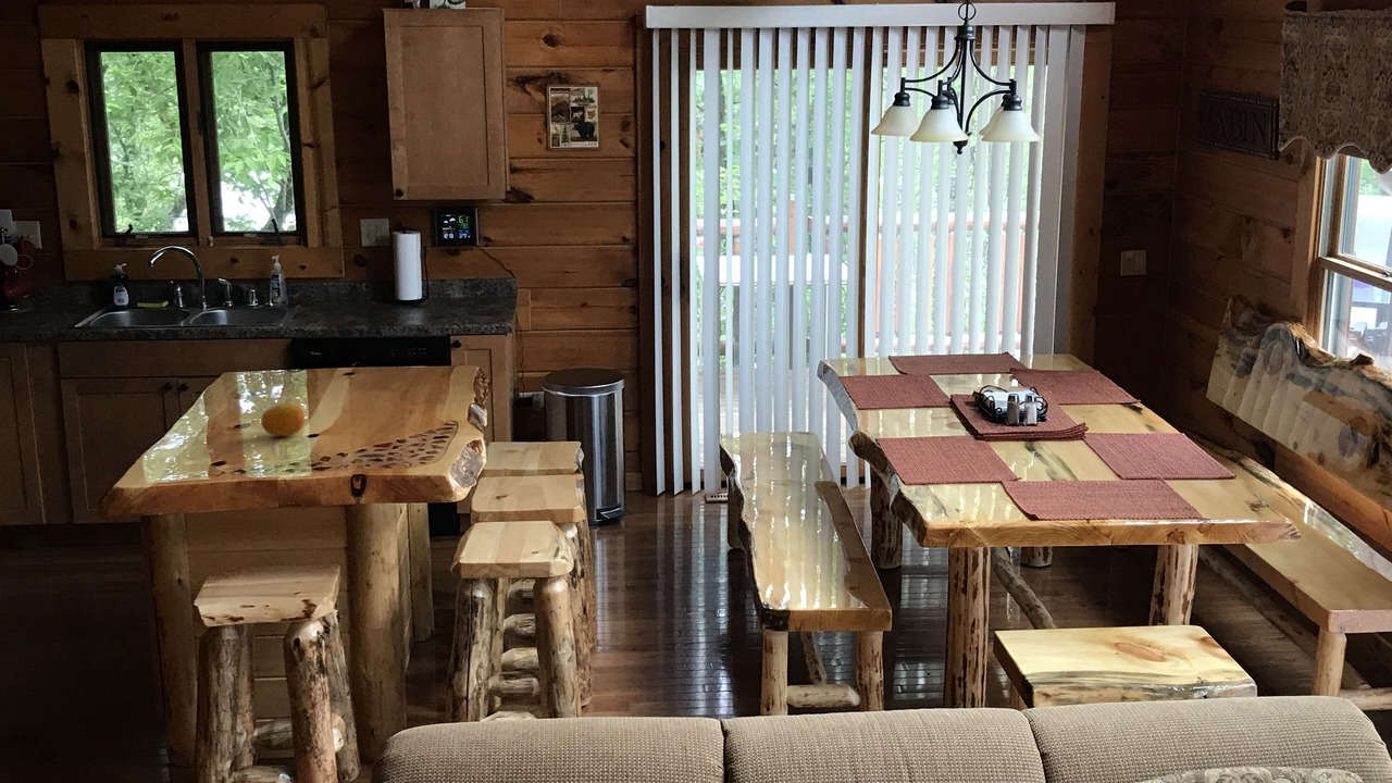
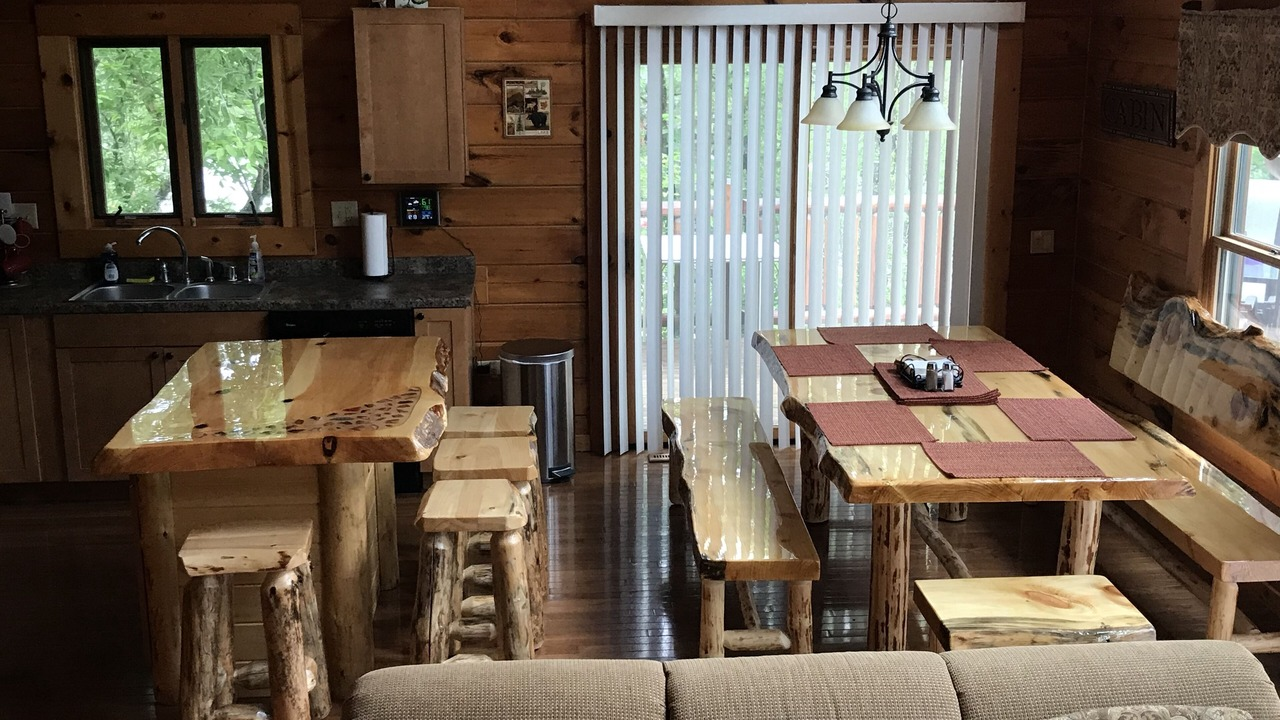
- fruit (283, 419)
